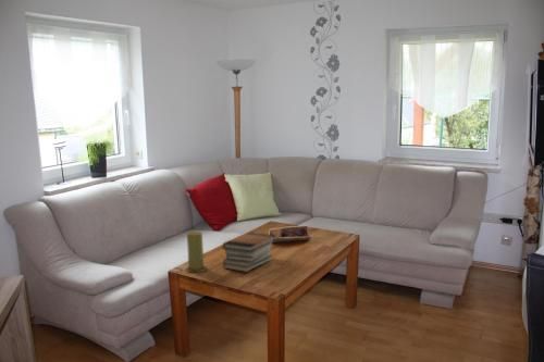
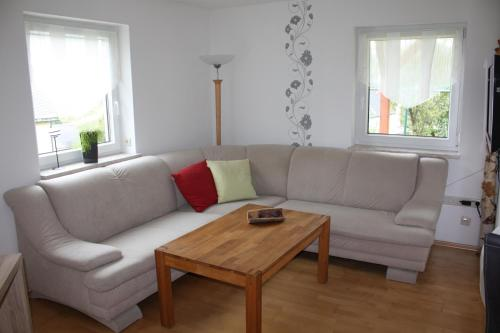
- book stack (249, 251)
- candle (195, 250)
